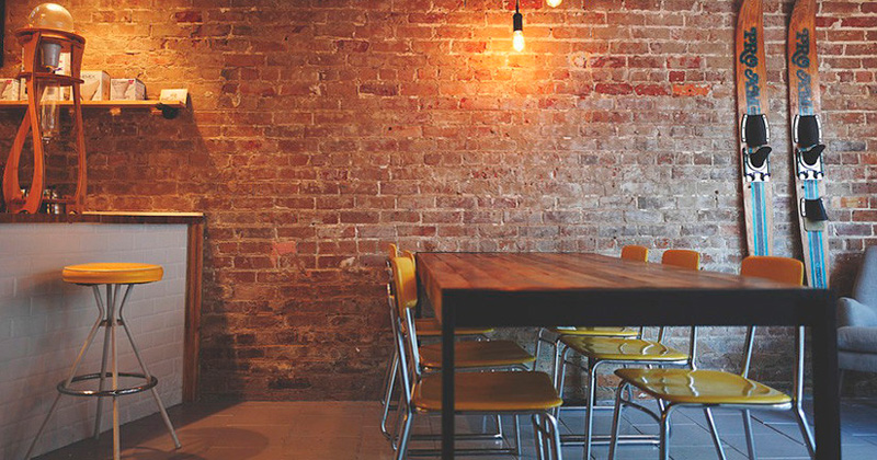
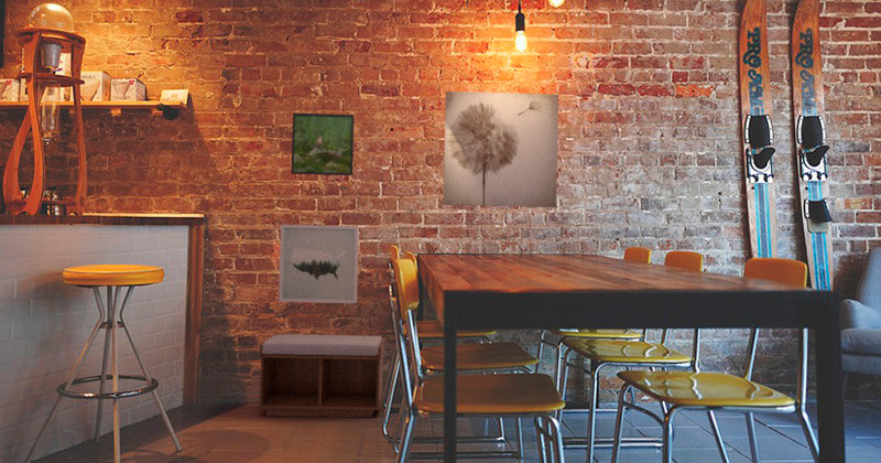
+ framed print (323, 143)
+ bench (324, 373)
+ wall art (318, 263)
+ wall art (500, 149)
